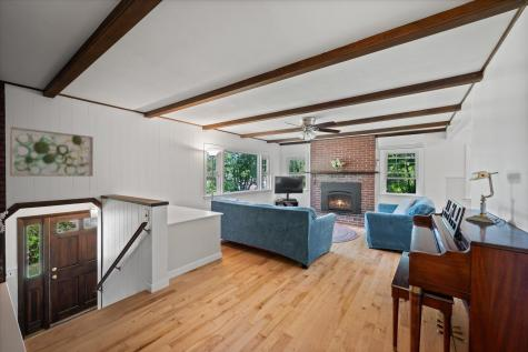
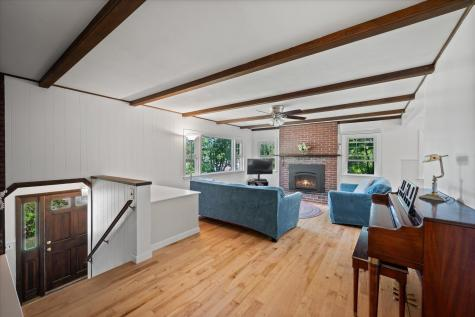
- wall art (56, 153)
